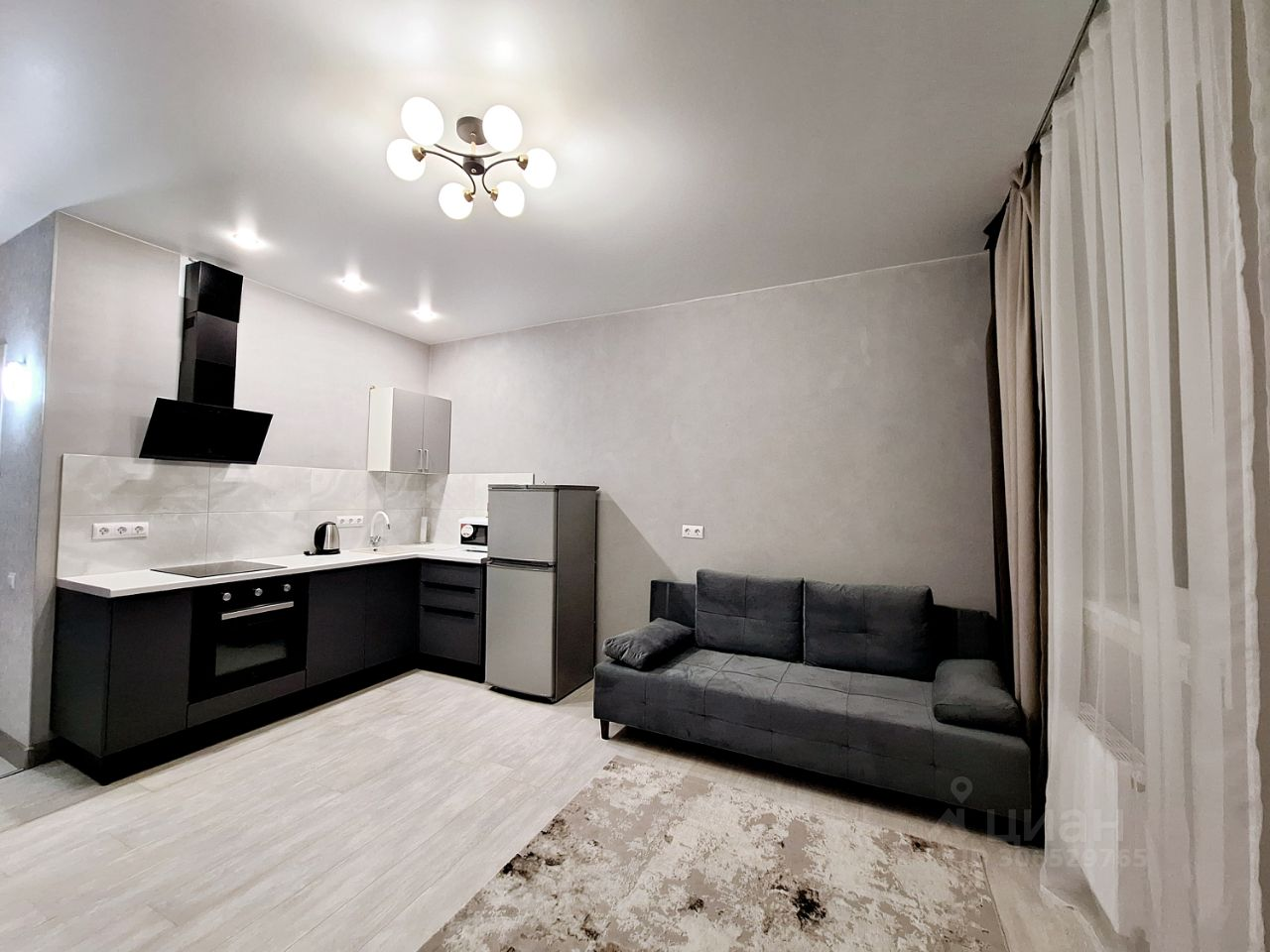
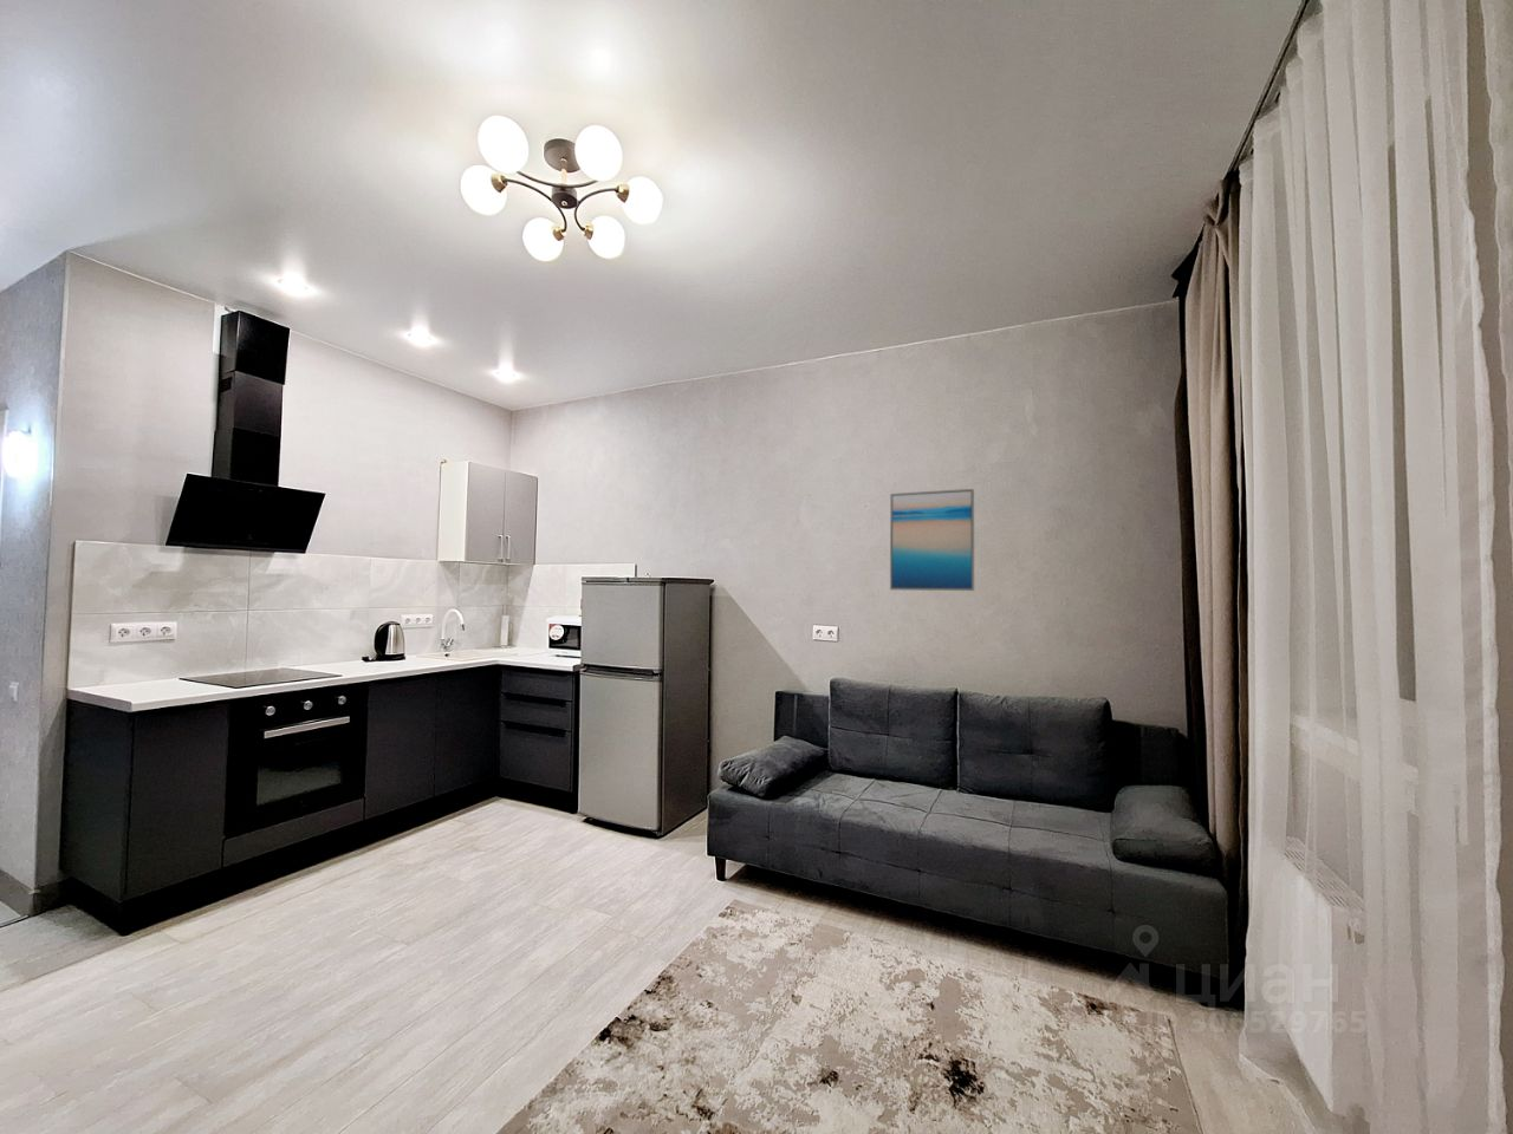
+ wall art (930, 540)
